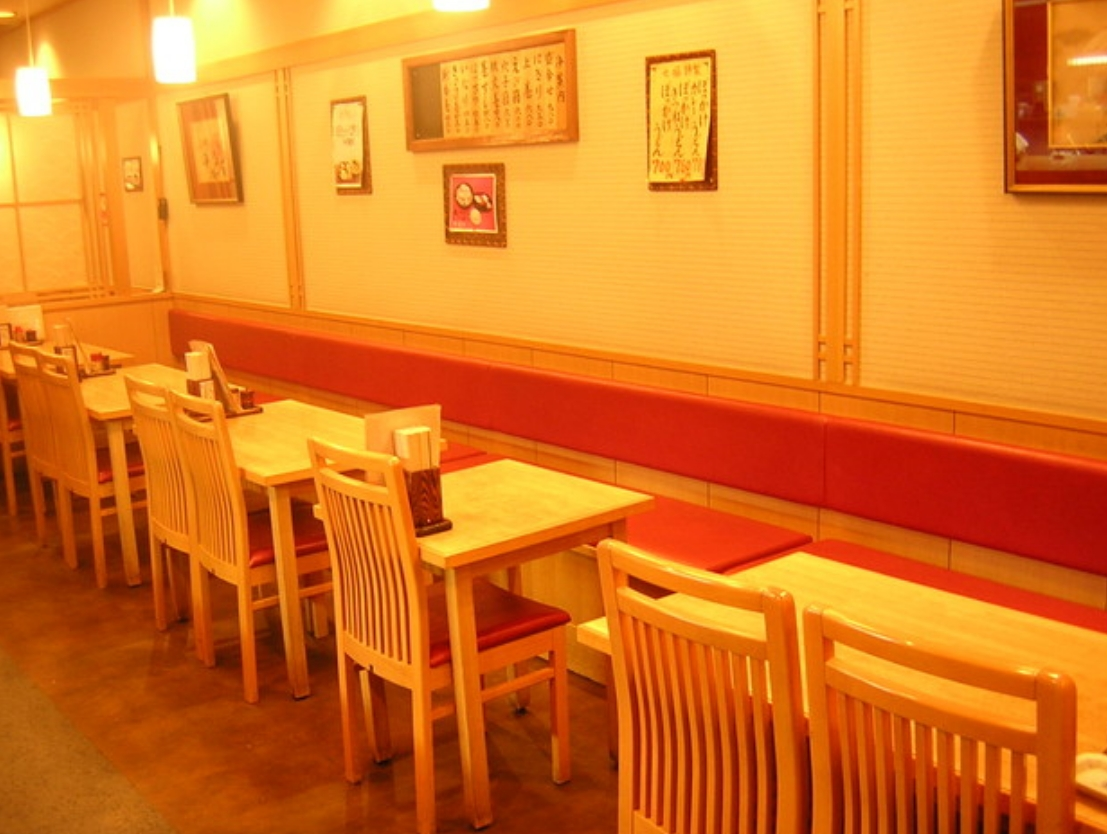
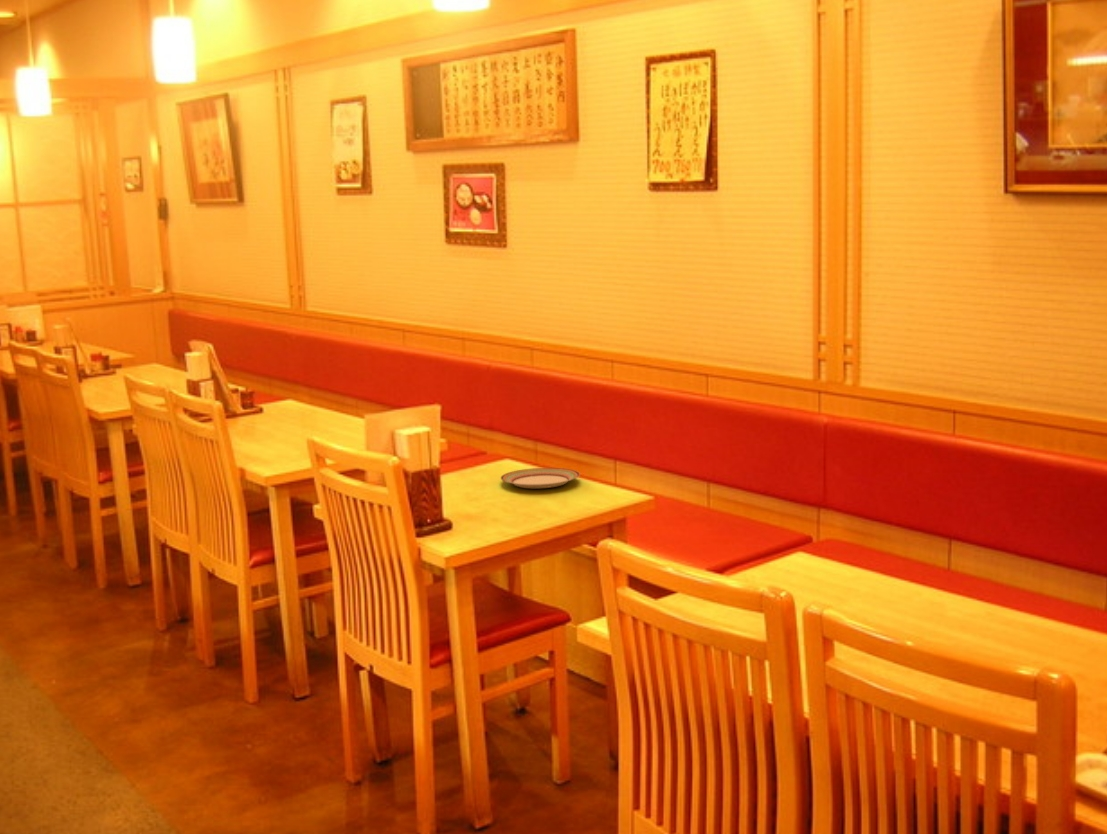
+ plate (540, 479)
